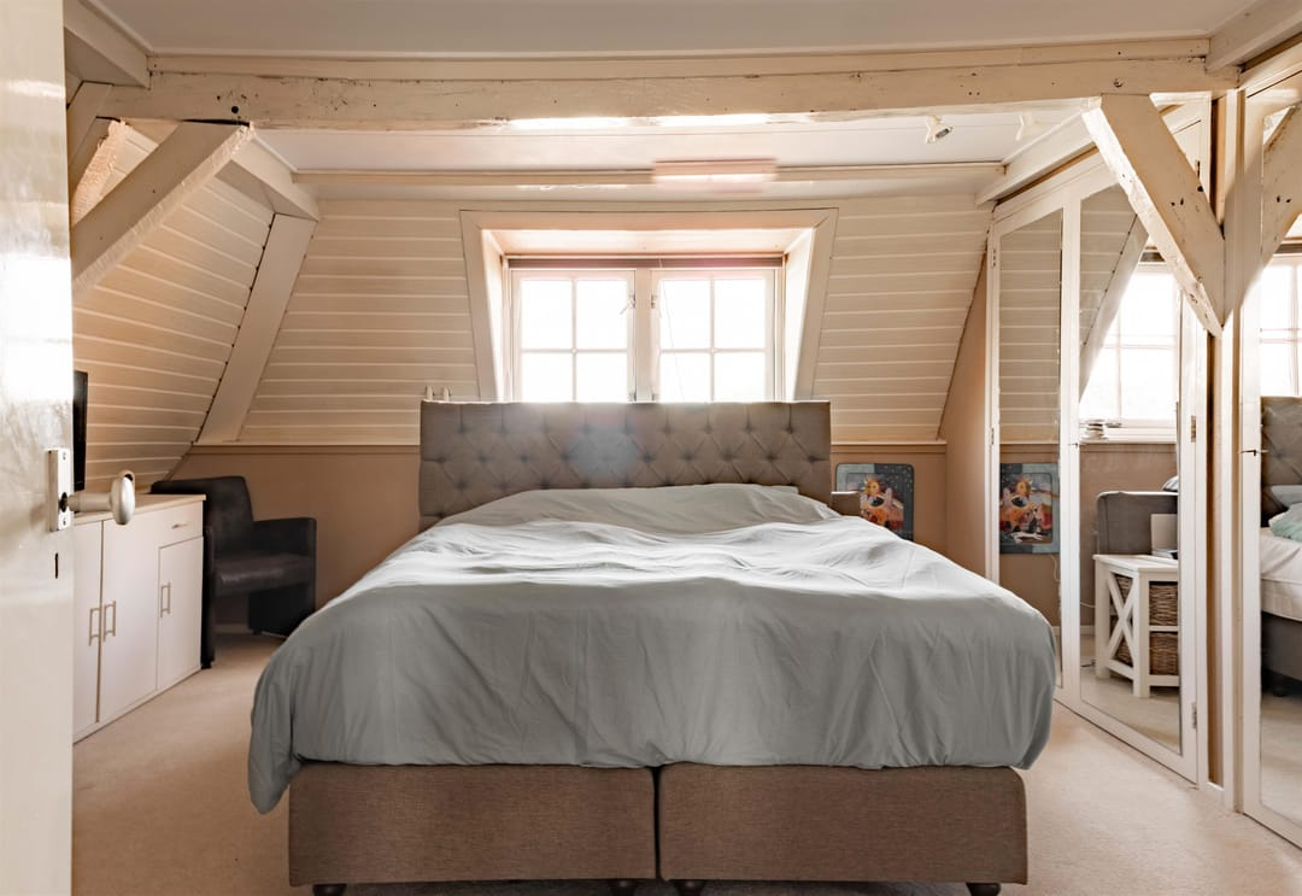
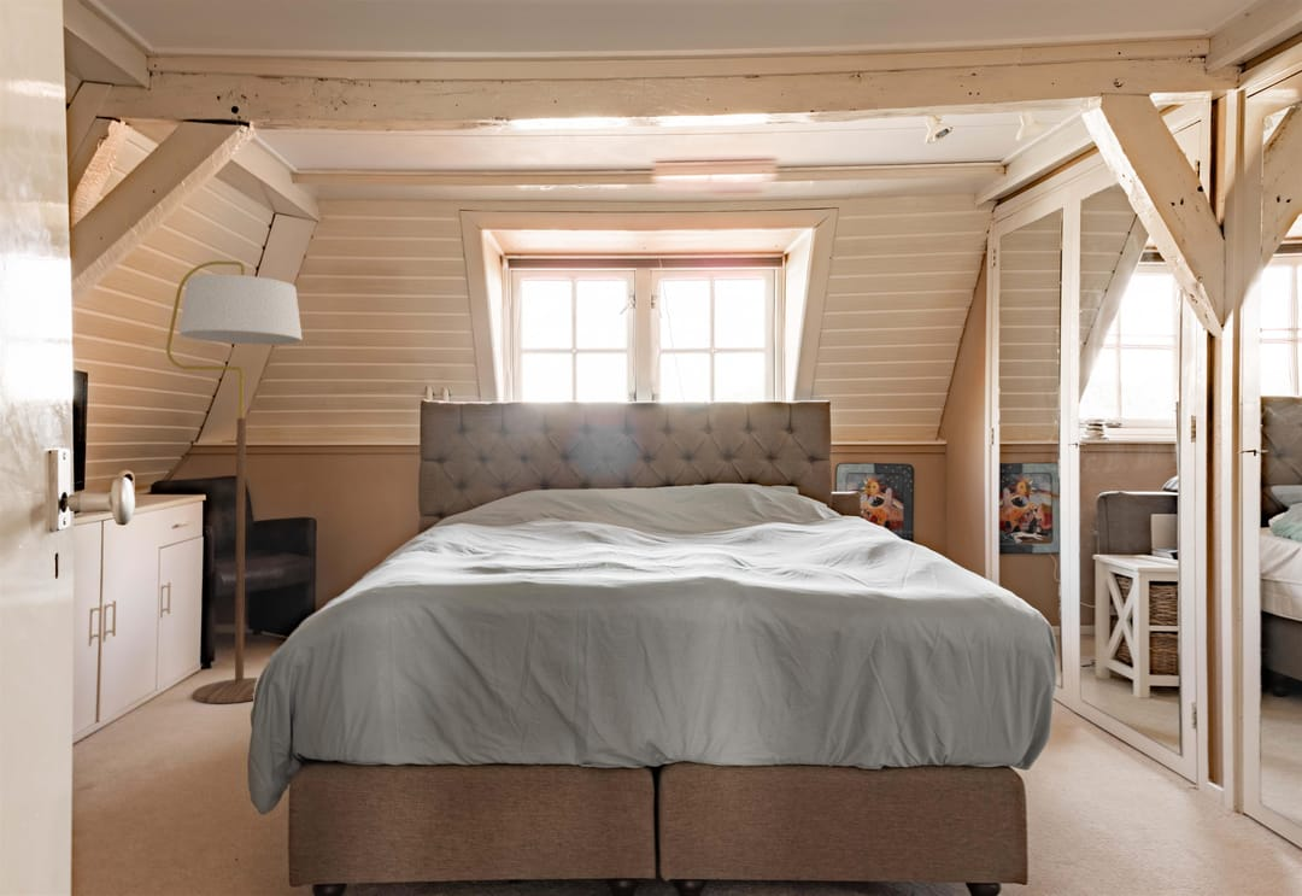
+ floor lamp (236, 475)
